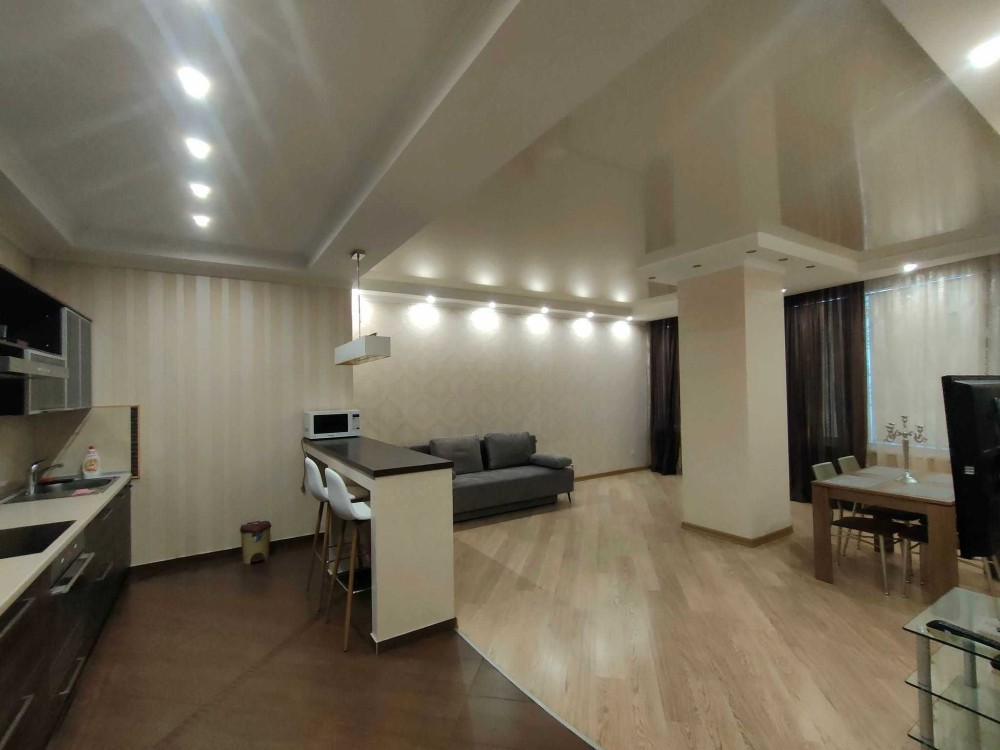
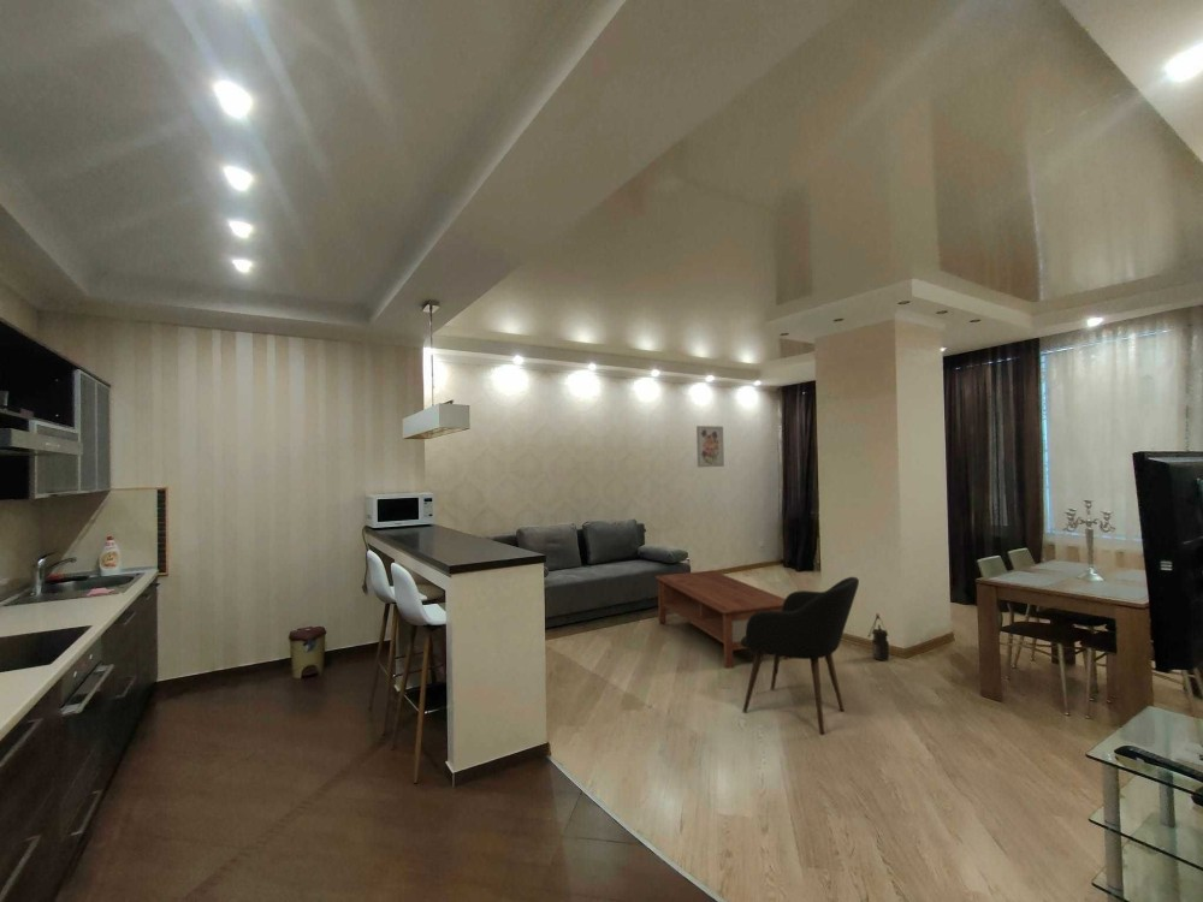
+ wall art (710, 446)
+ lantern (878, 635)
+ armchair (793, 642)
+ coffee table (718, 612)
